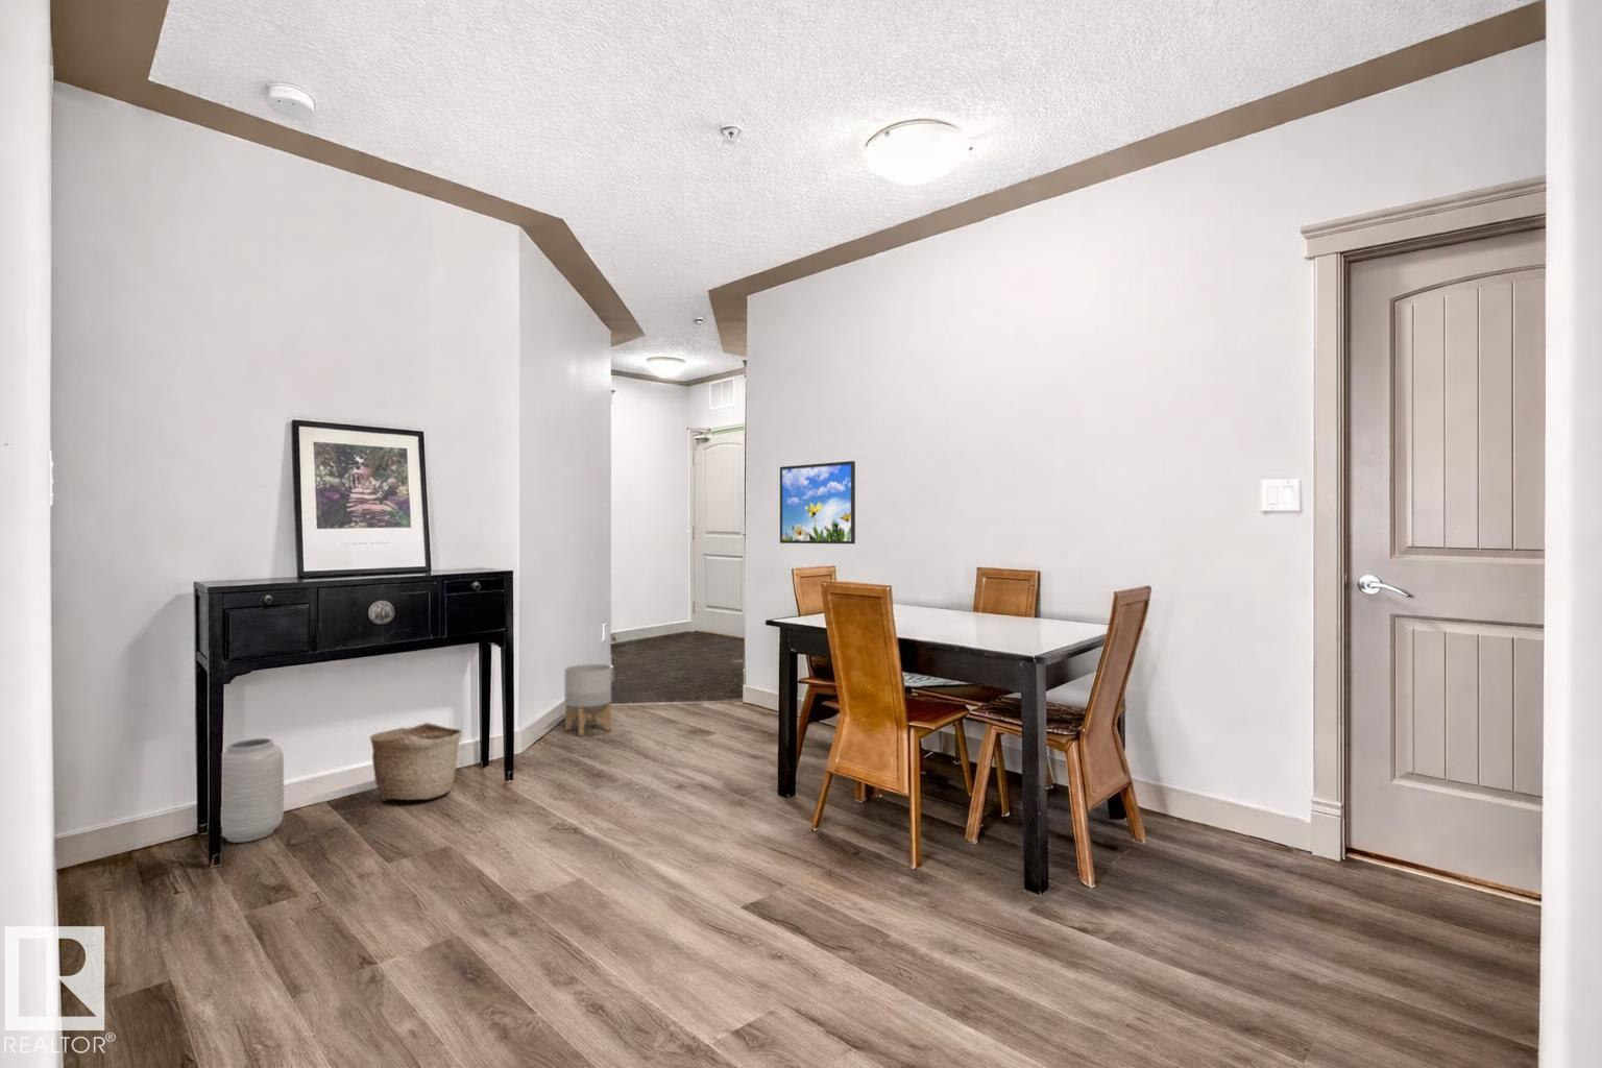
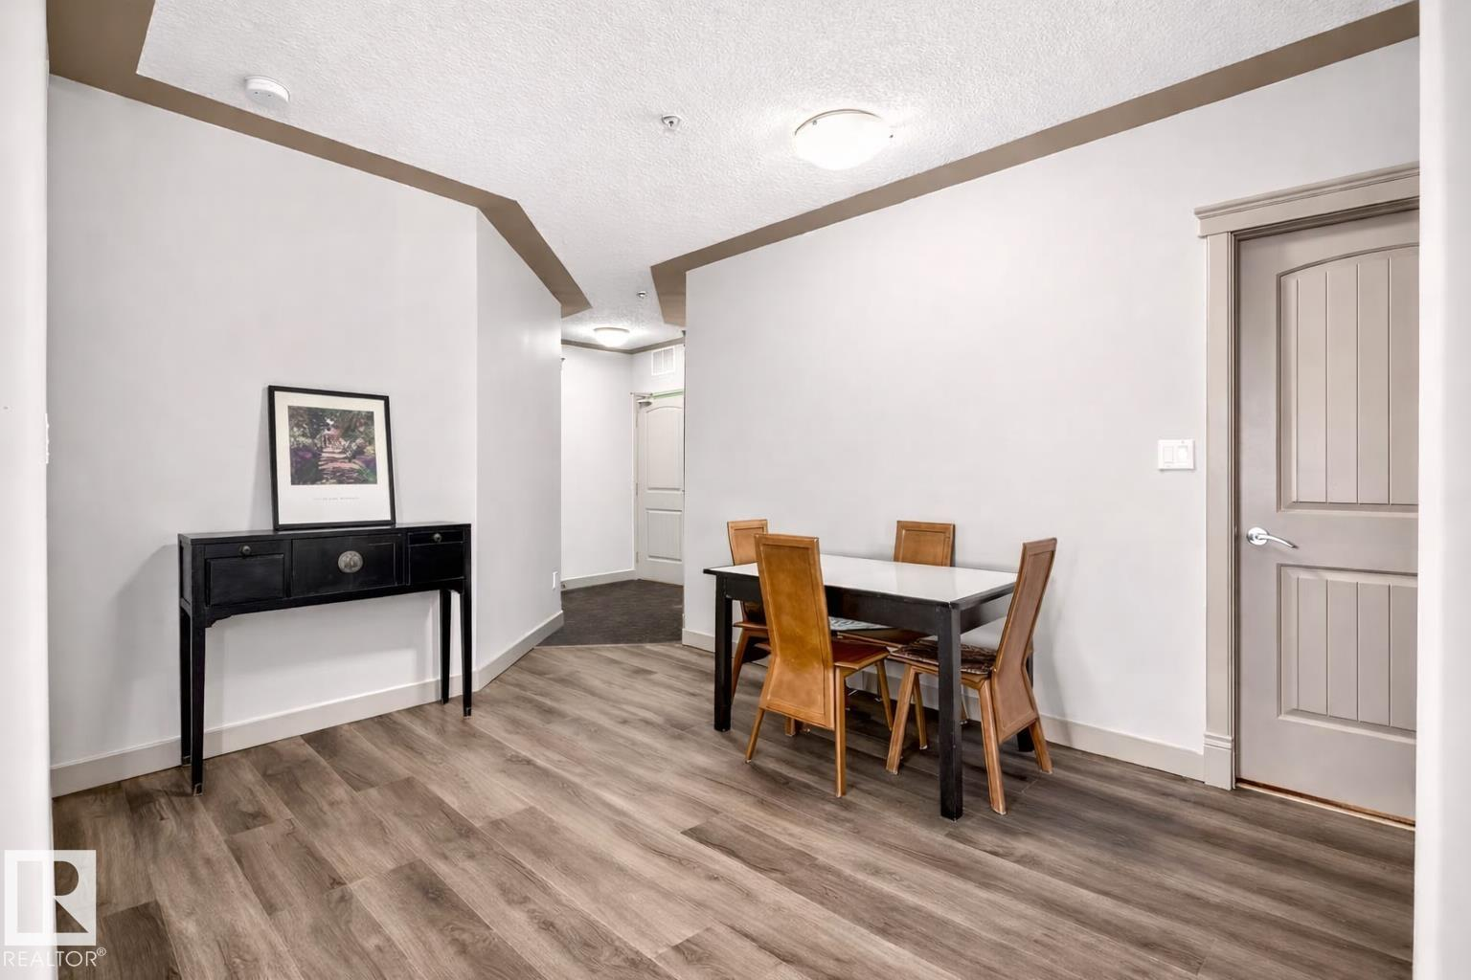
- vase (250, 789)
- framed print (815, 504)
- planter (589, 698)
- basket (416, 758)
